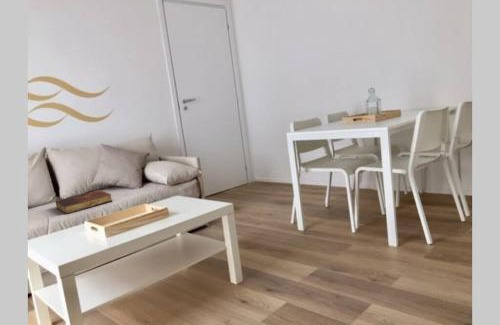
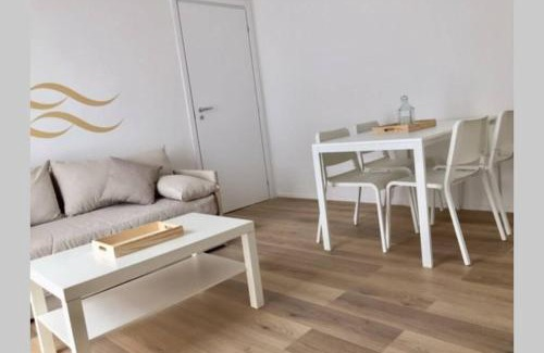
- book (84, 201)
